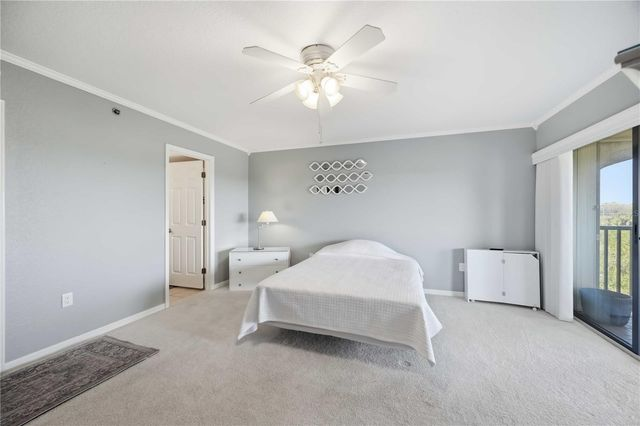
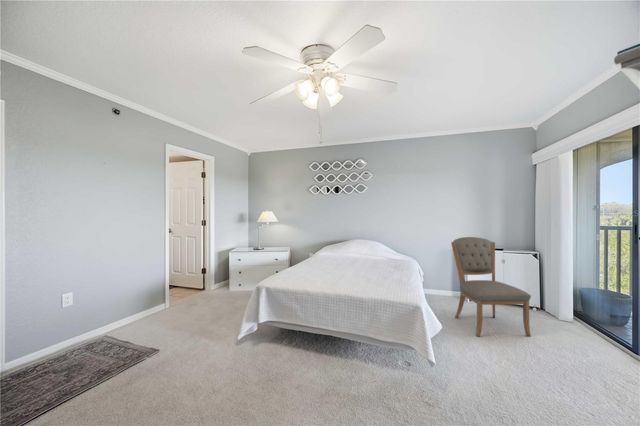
+ chair (484, 281)
